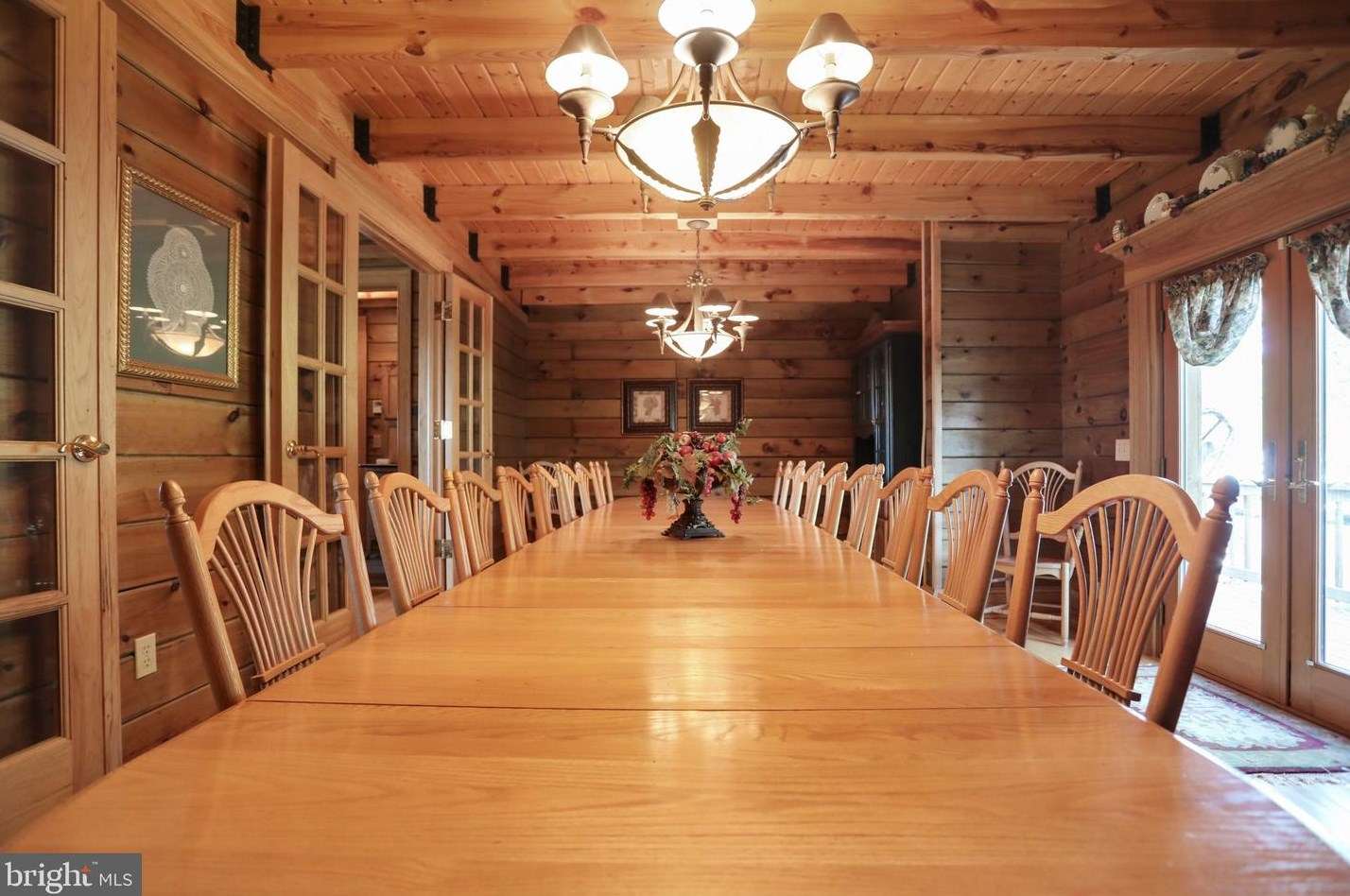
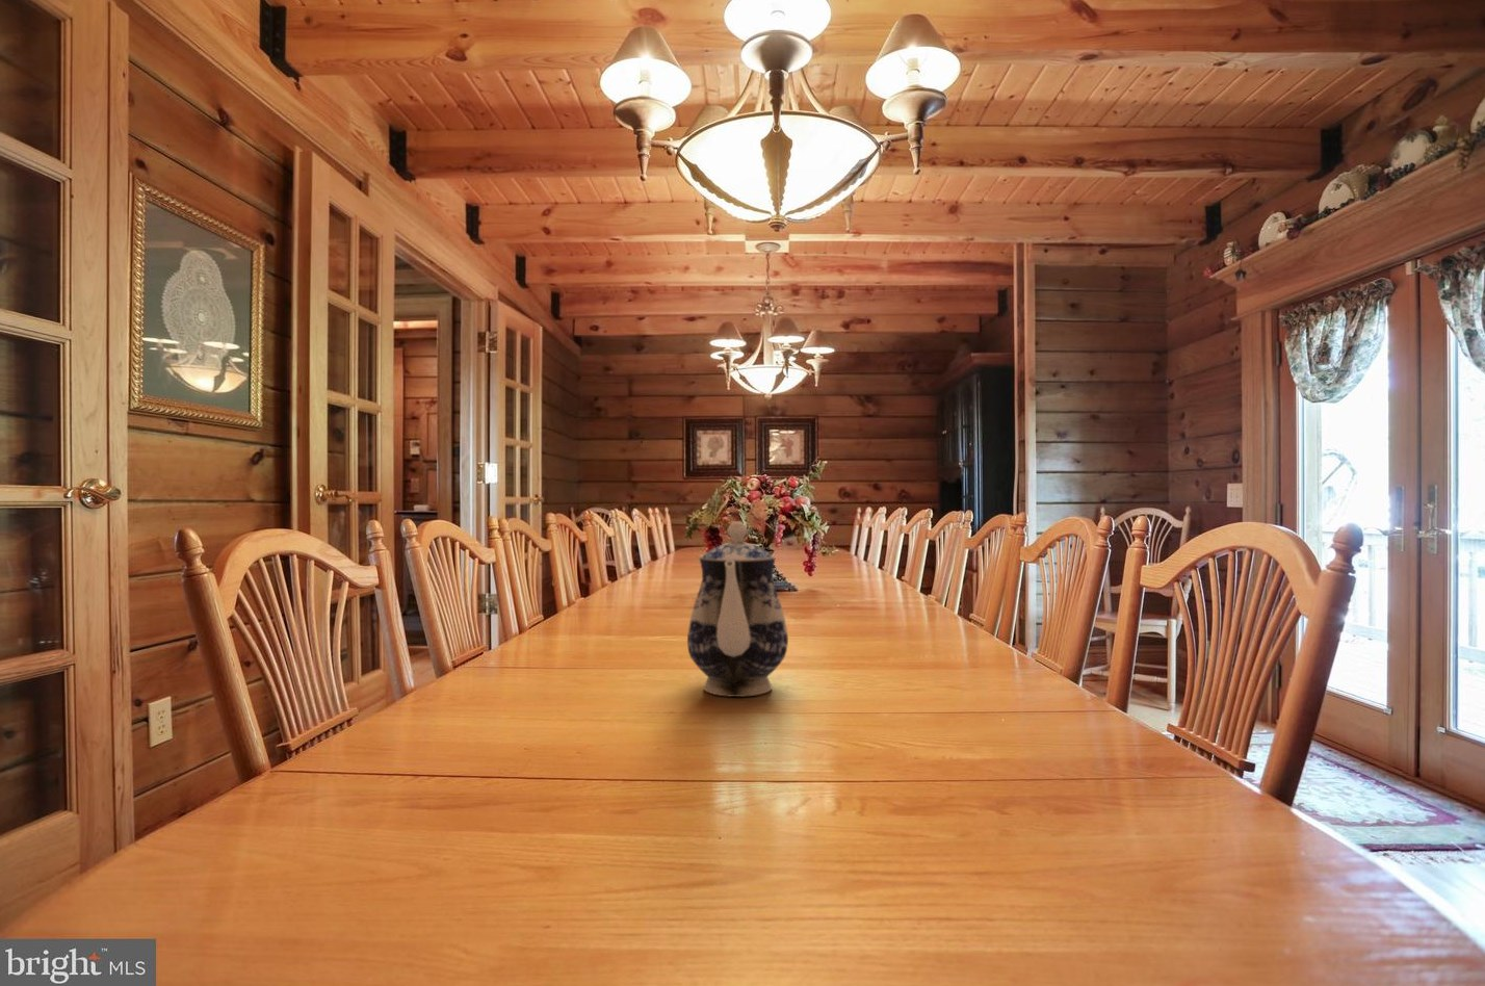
+ teapot (737, 604)
